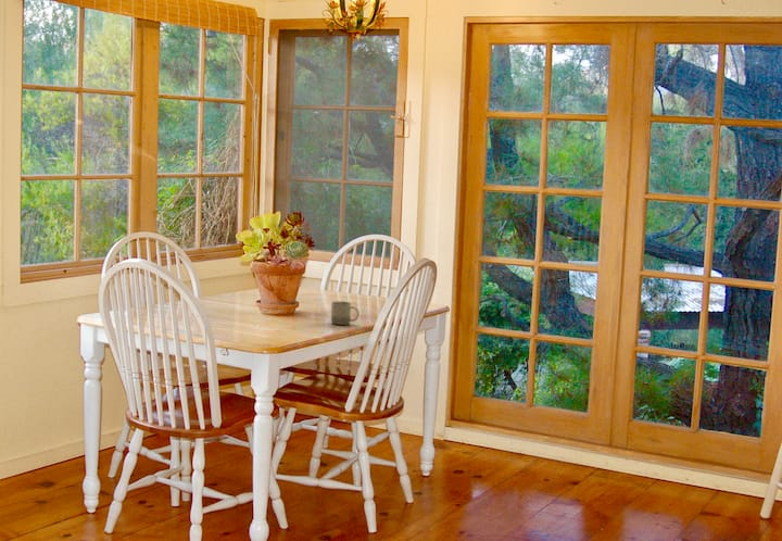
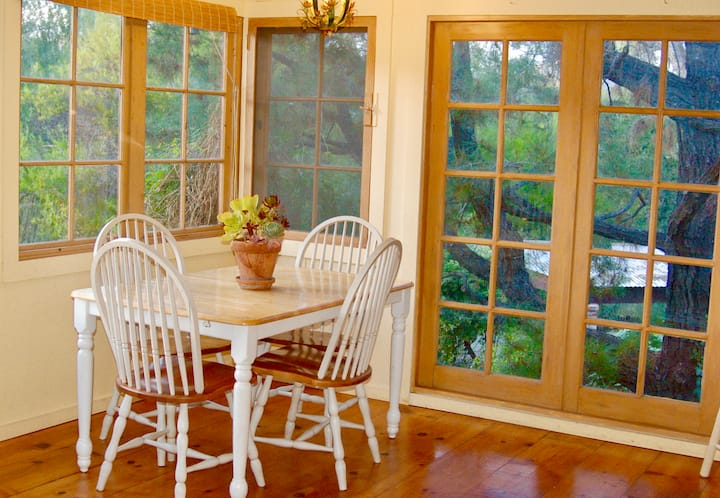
- cup (344, 313)
